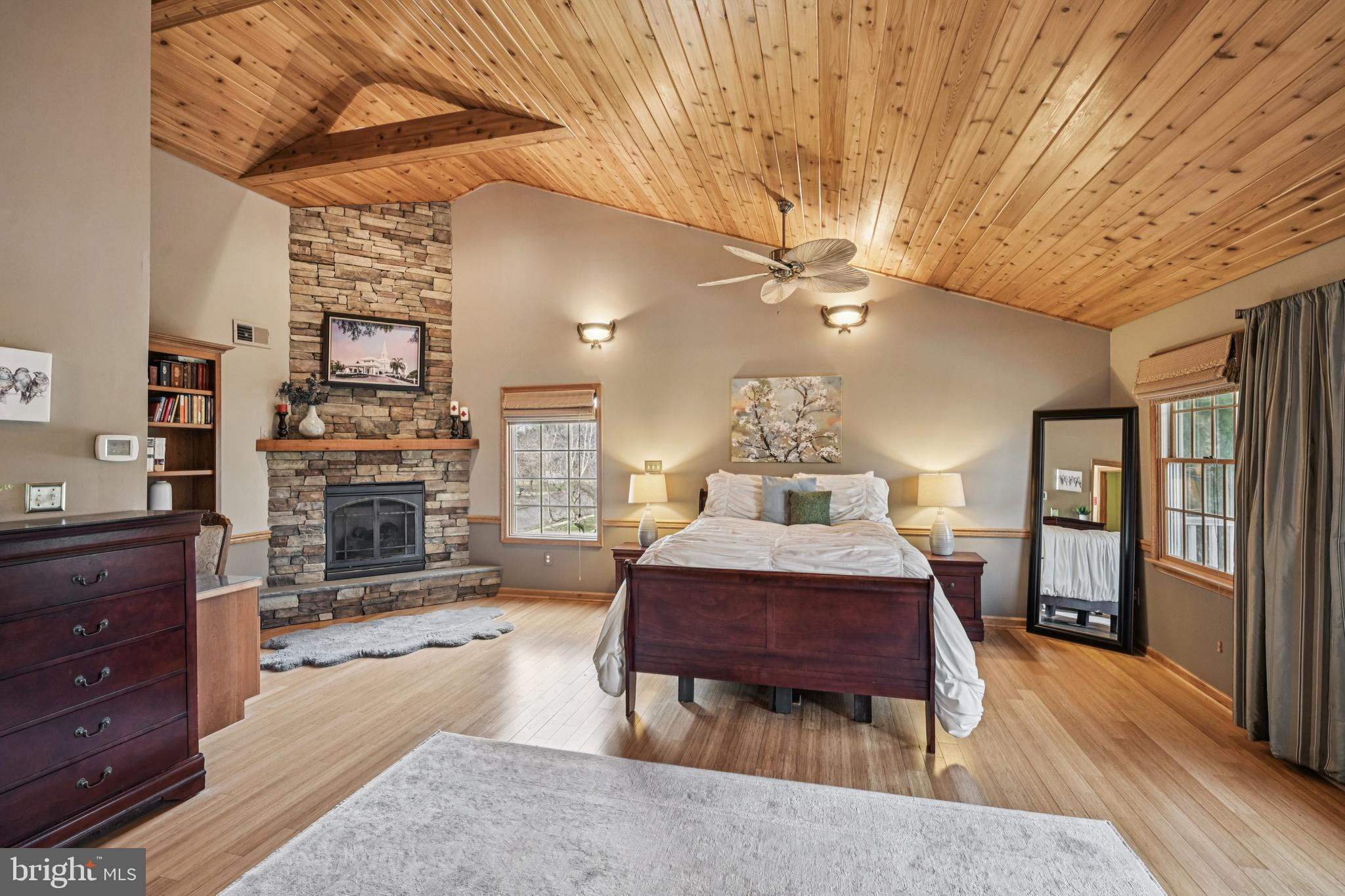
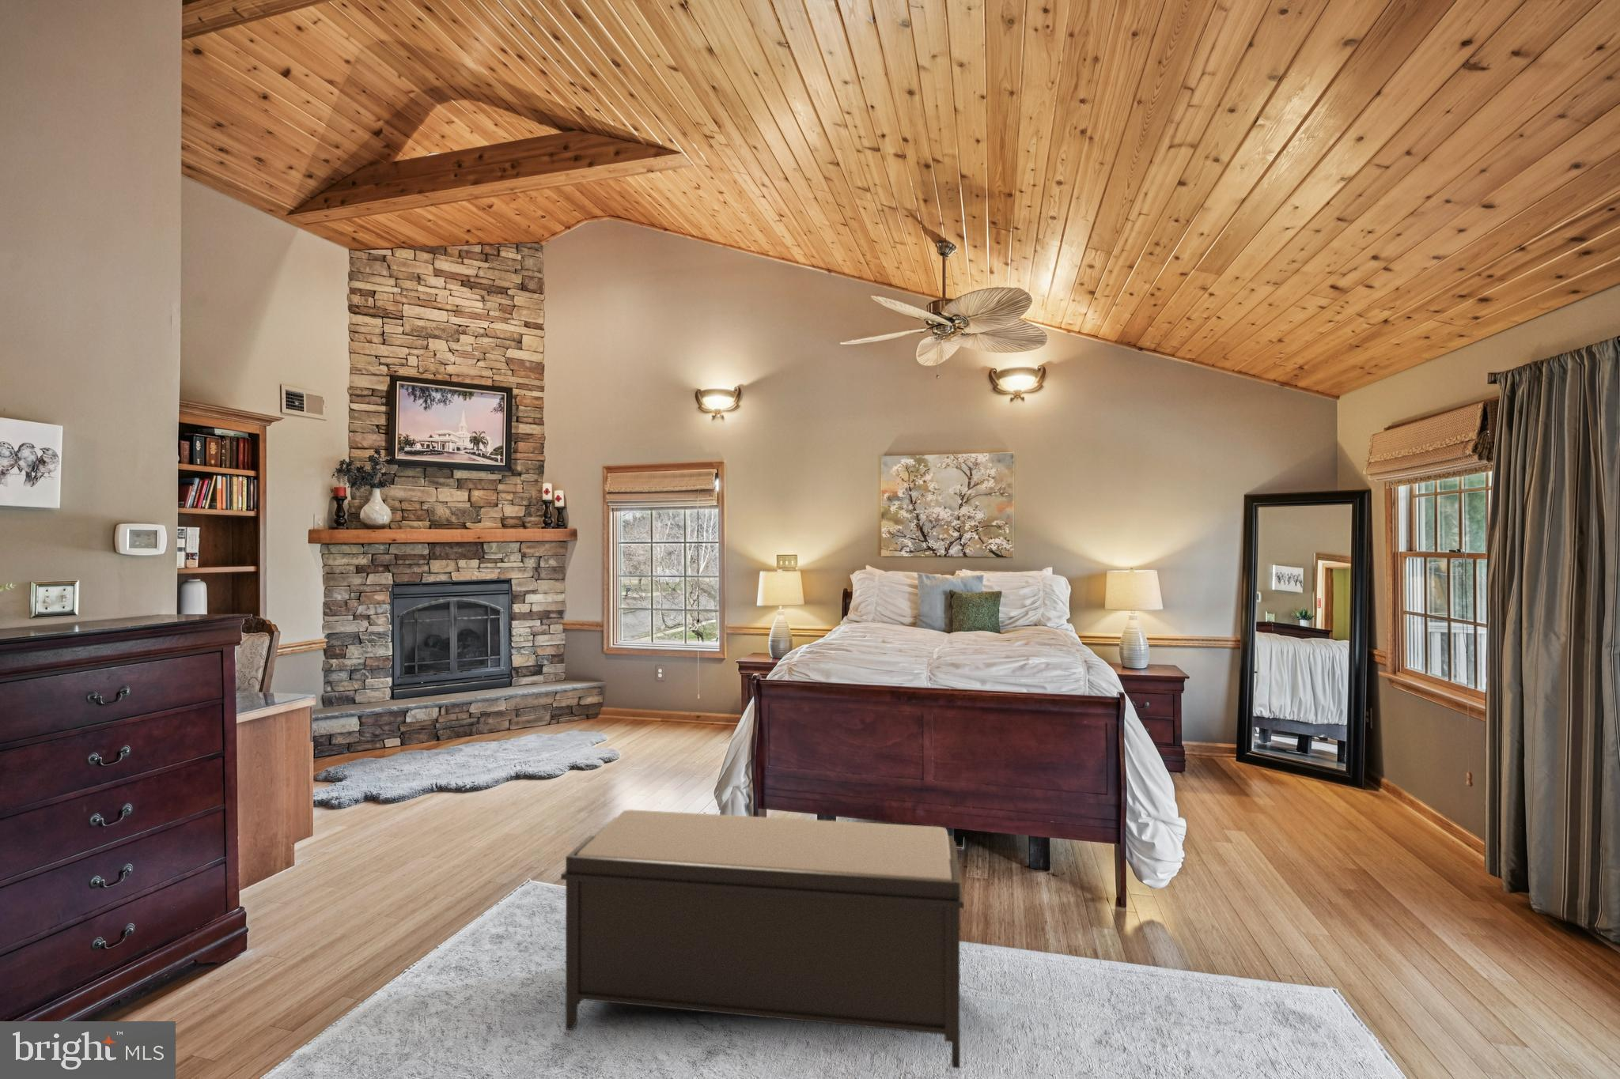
+ bench (768, 924)
